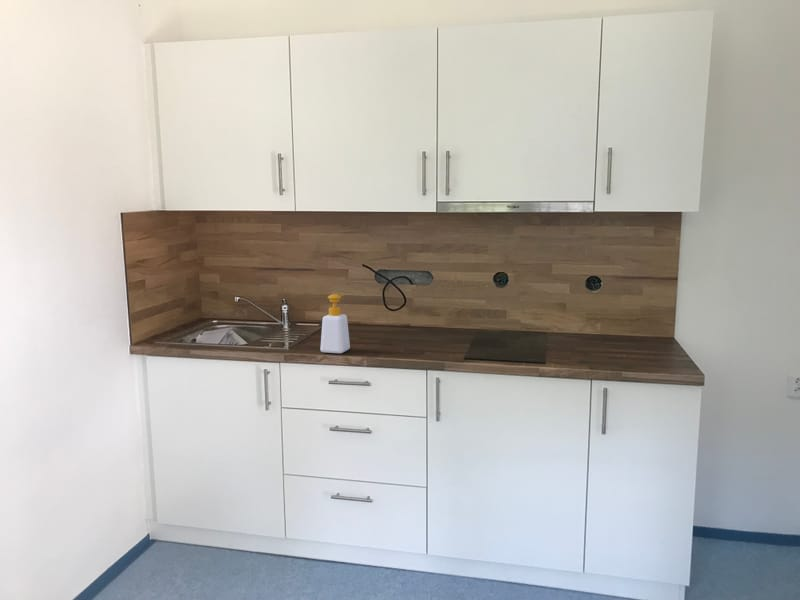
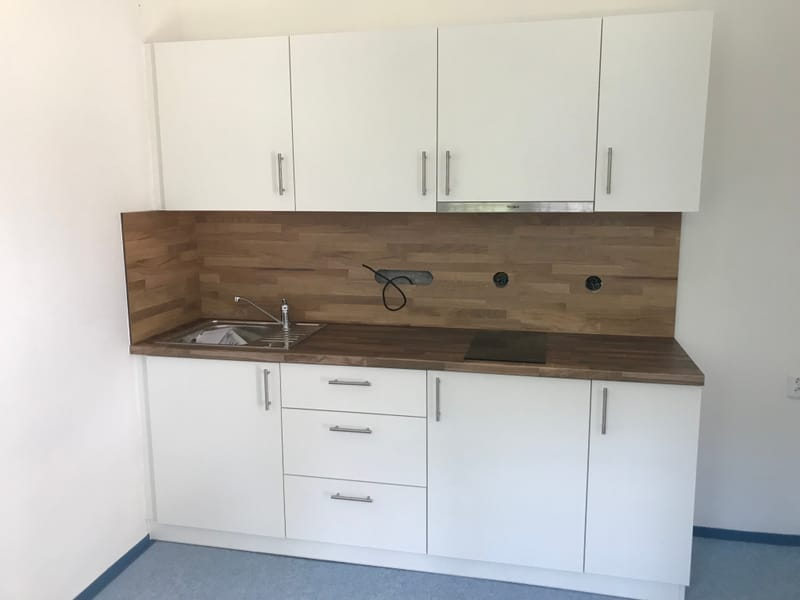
- soap bottle (337, 321)
